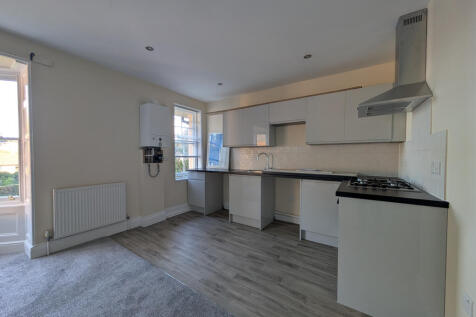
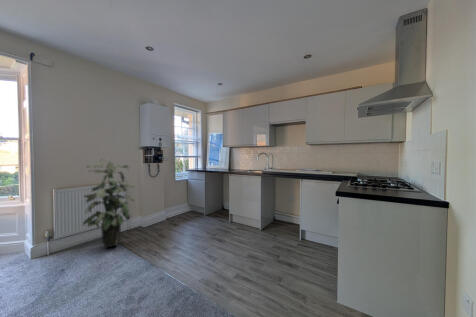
+ indoor plant (108, 201)
